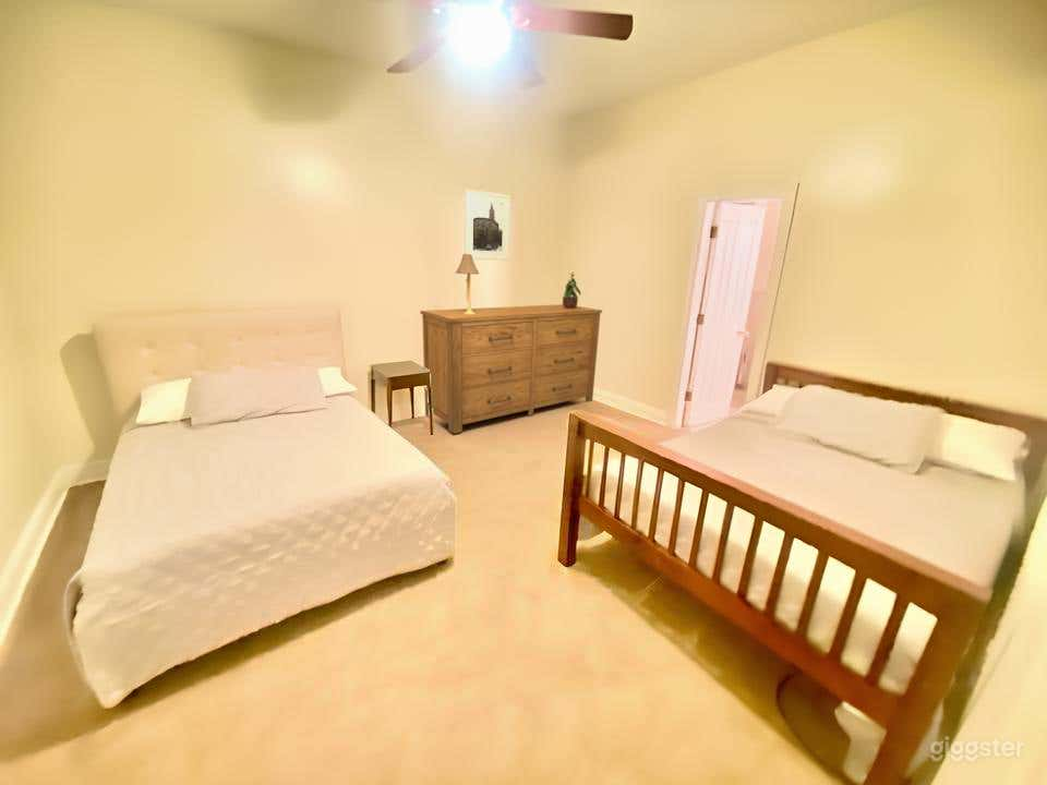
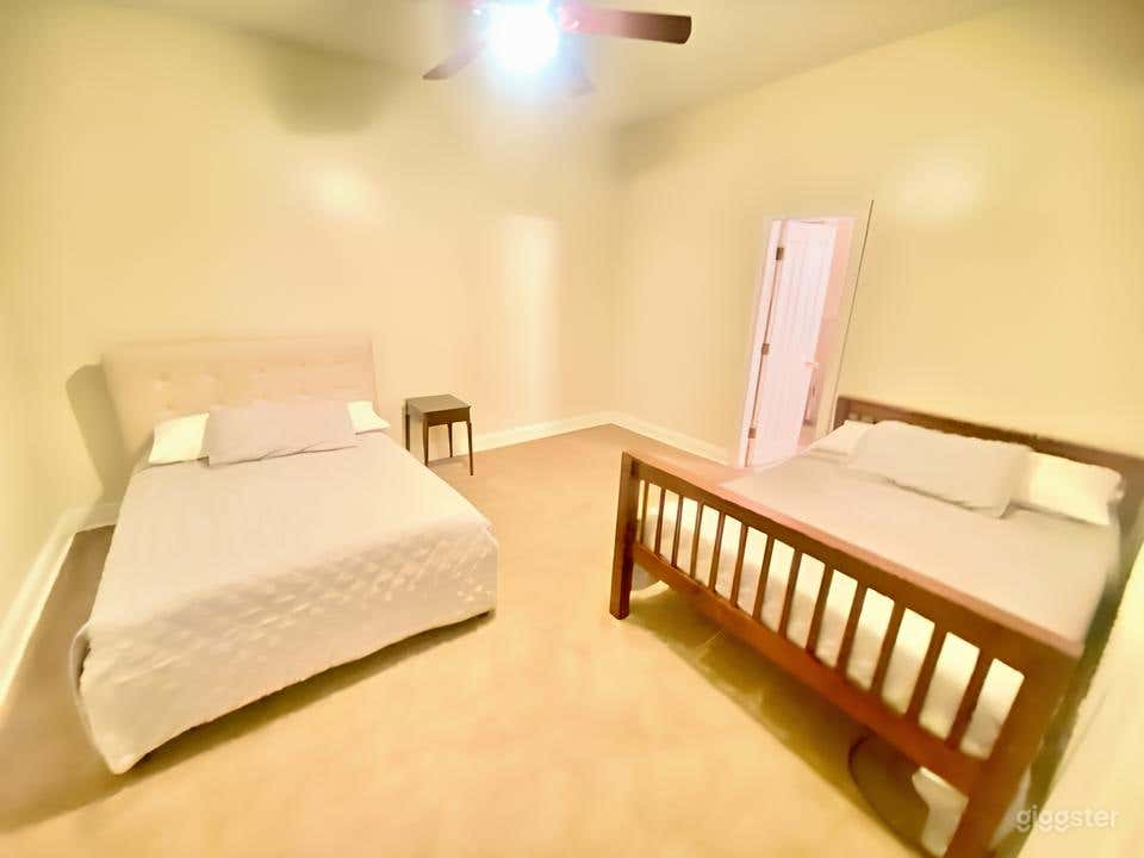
- potted plant (571, 289)
- table lamp (467, 281)
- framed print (488, 227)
- dresser (517, 361)
